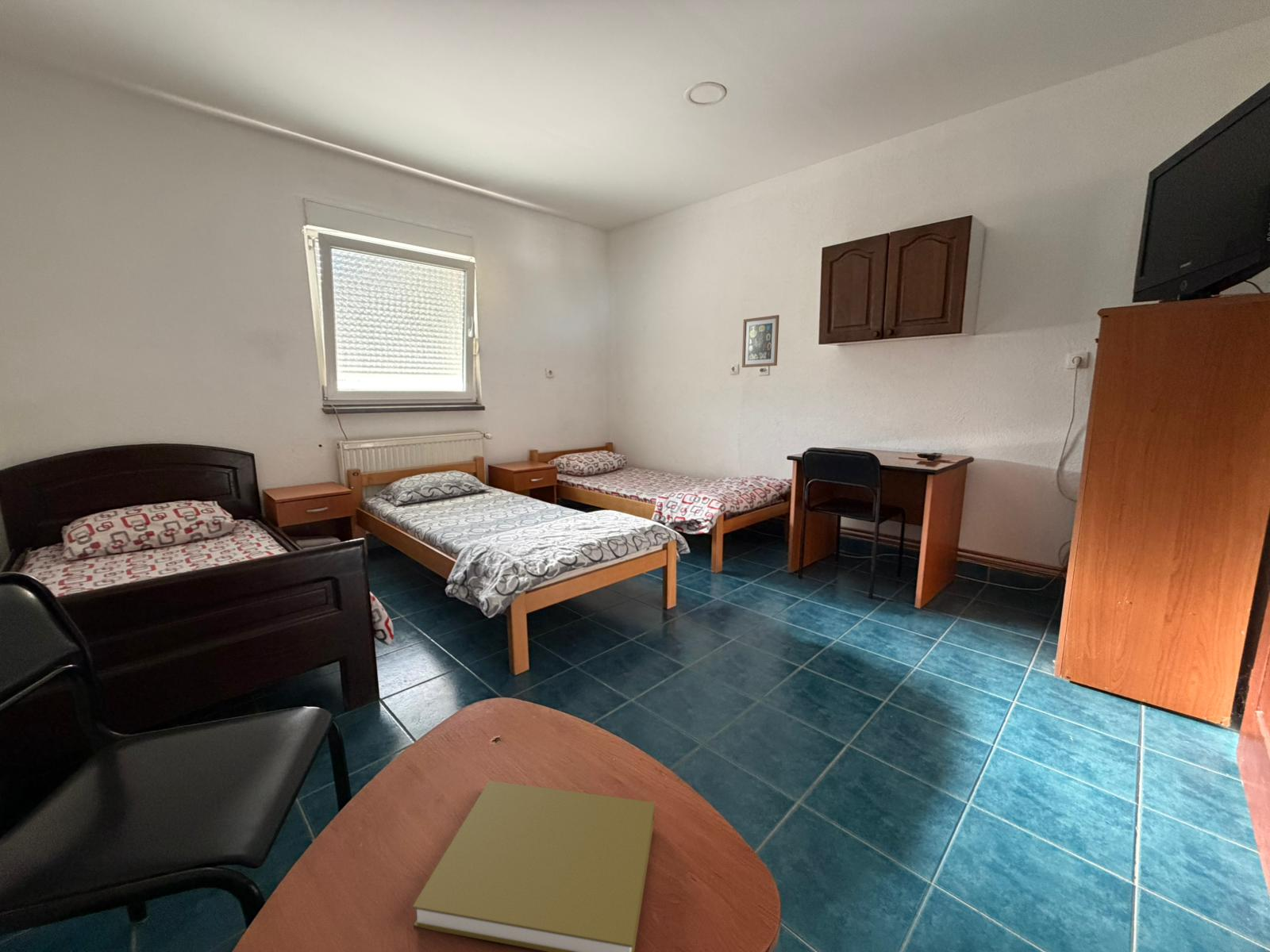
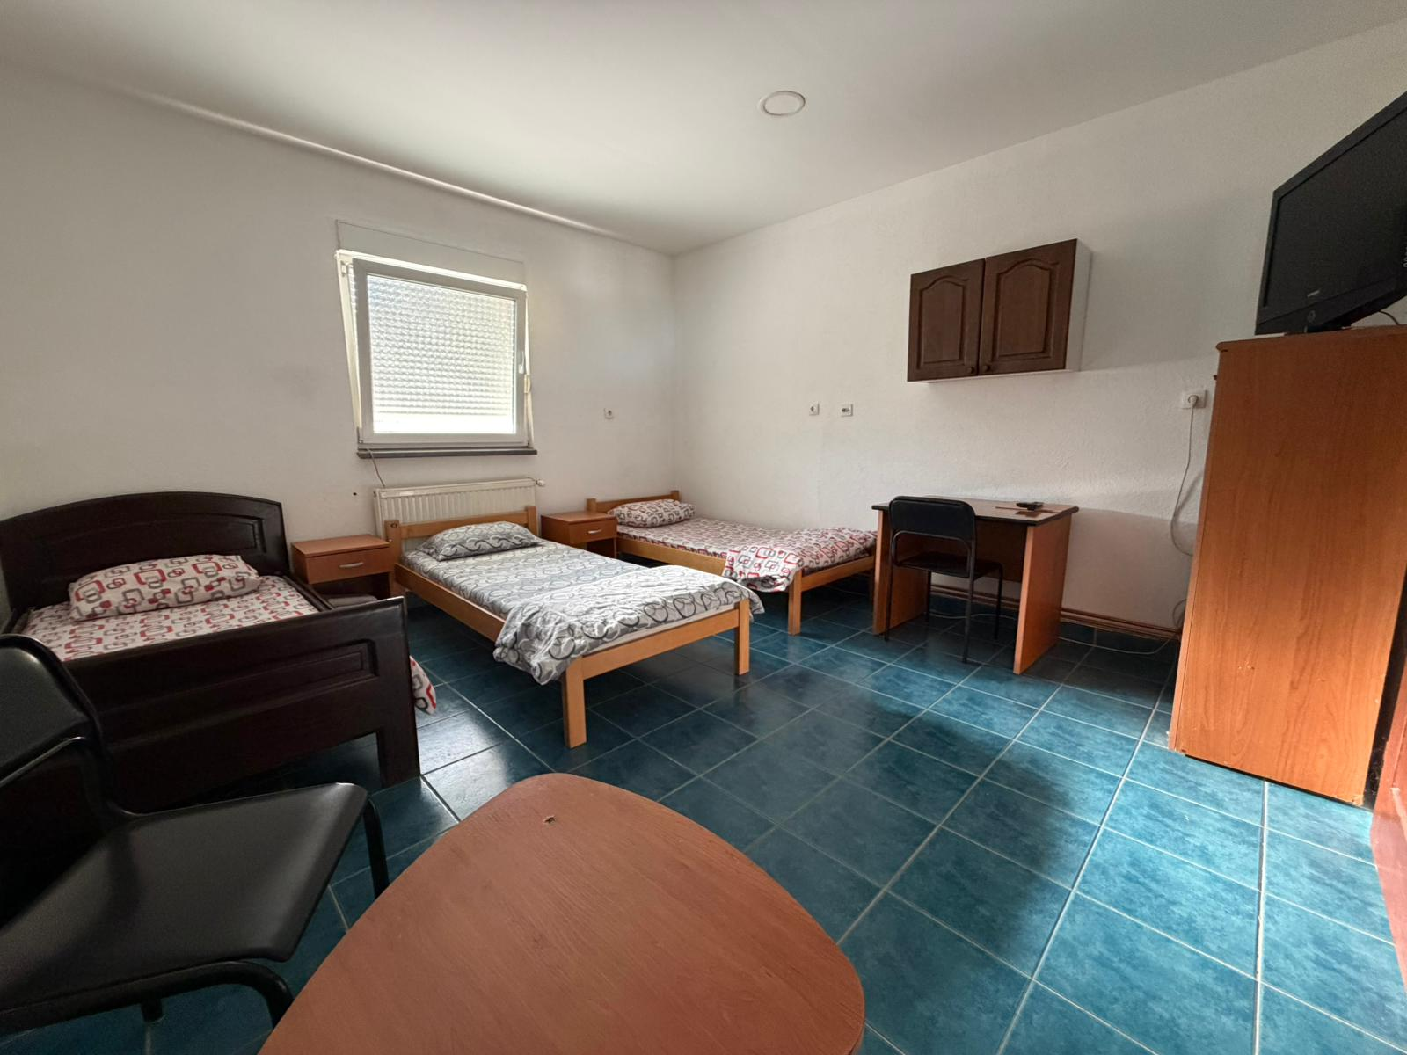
- wall art (760, 342)
- book (548, 855)
